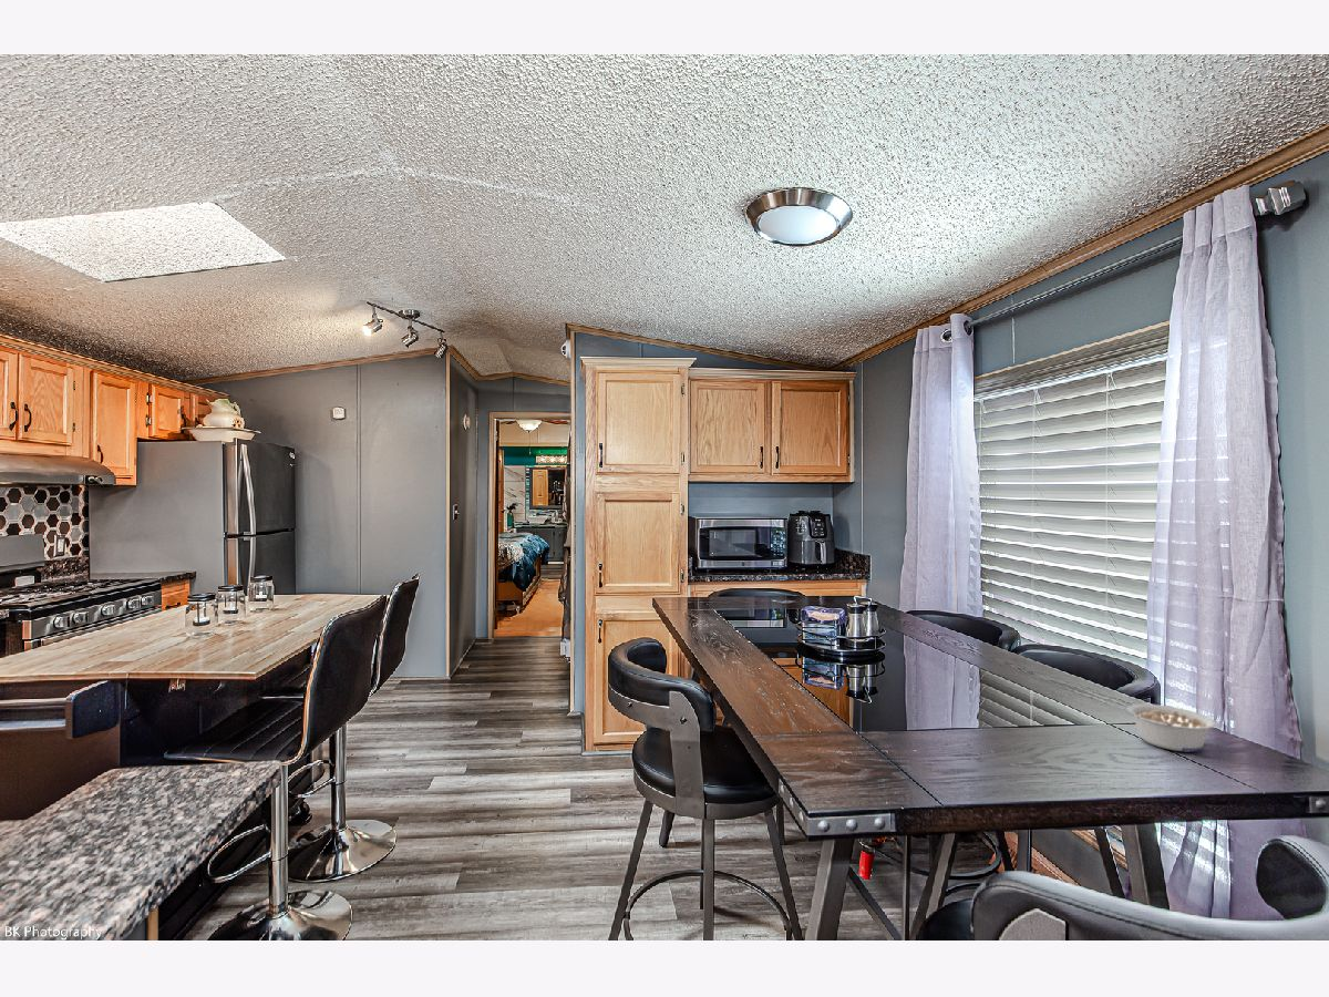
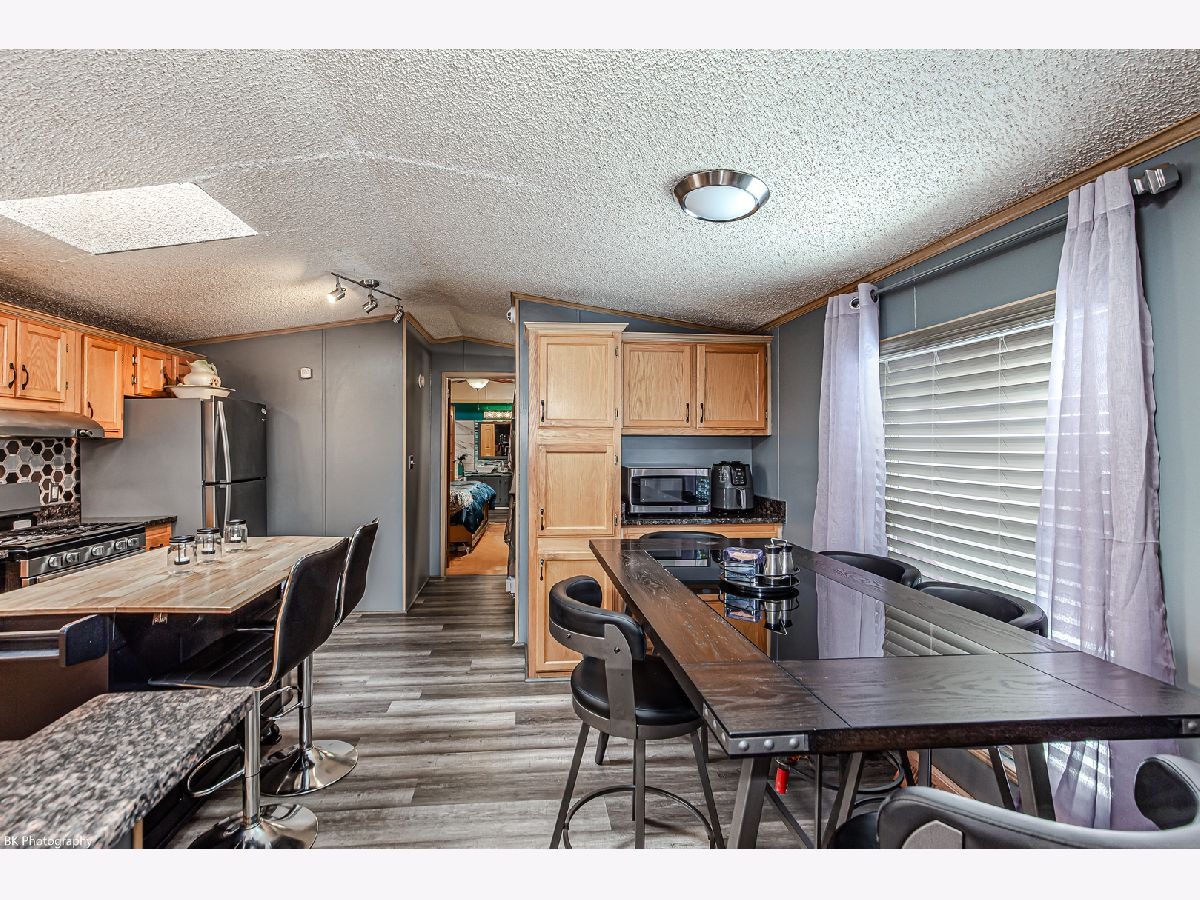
- legume (1172, 727)
